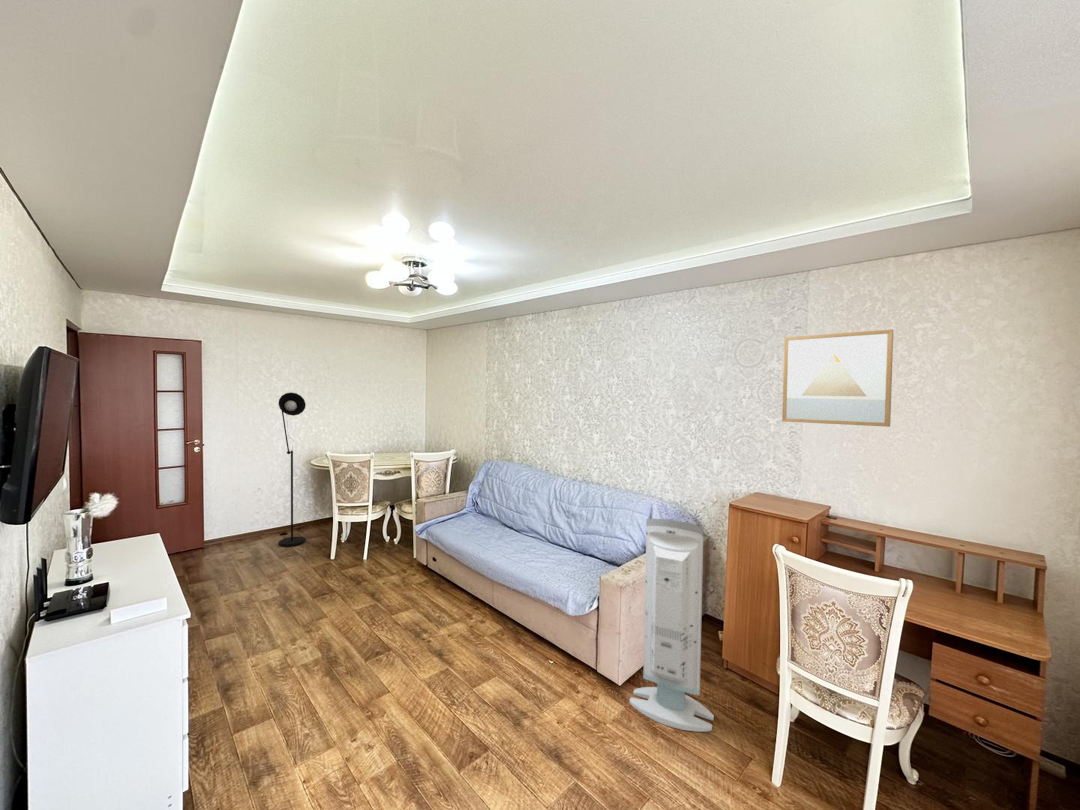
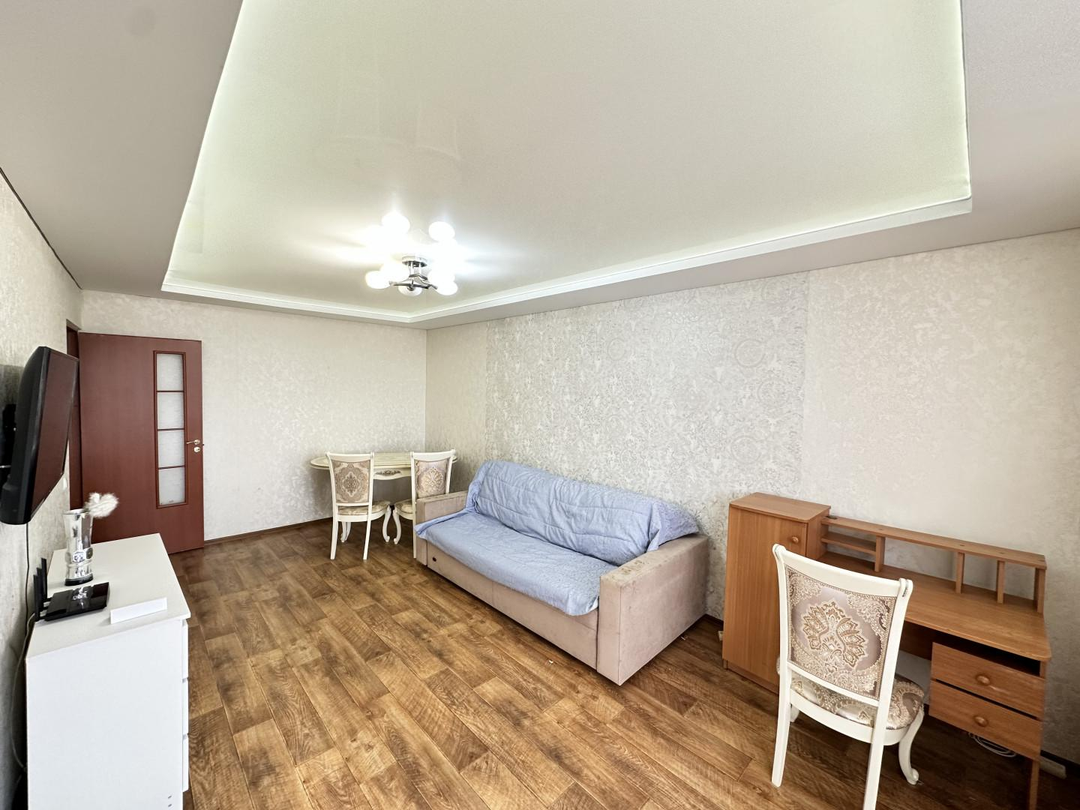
- wall art (833, 379)
- air purifier (672, 613)
- floor lamp (291, 466)
